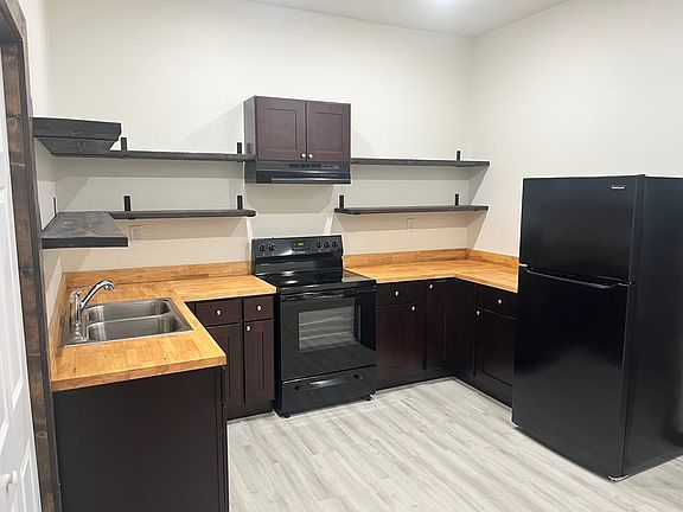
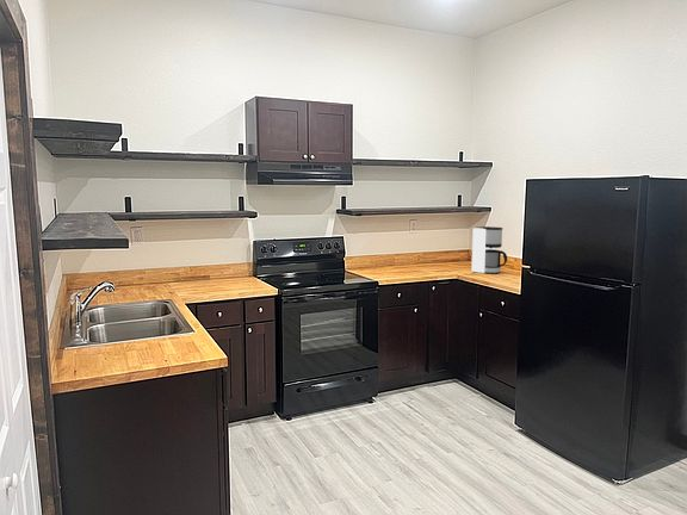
+ coffee maker (491, 249)
